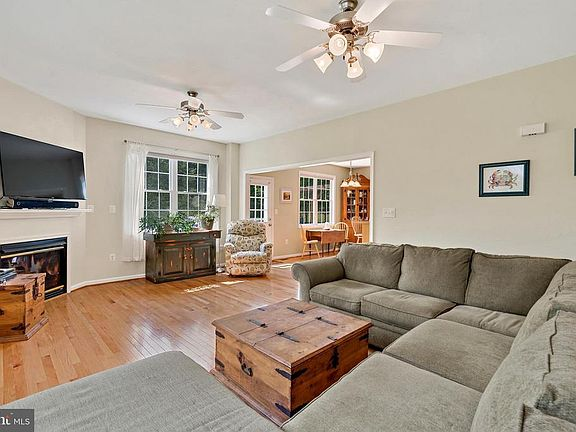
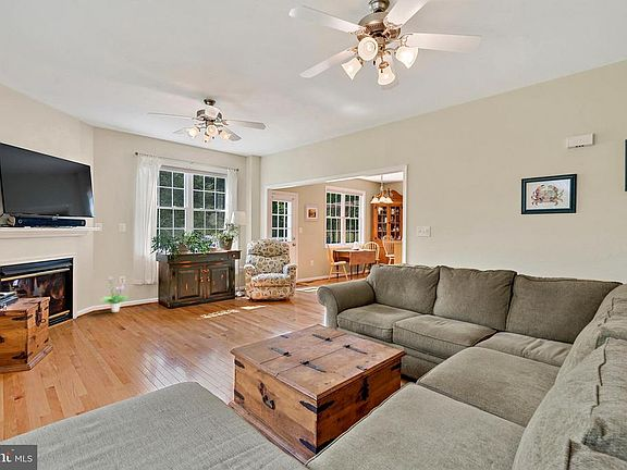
+ potted plant (115, 294)
